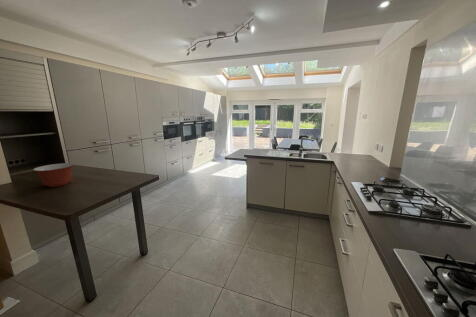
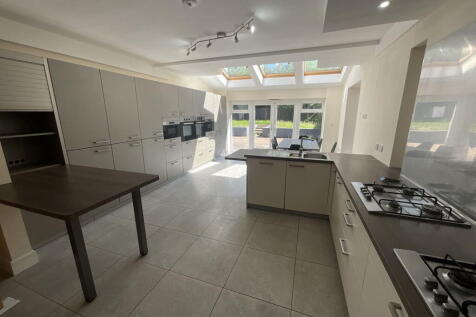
- mixing bowl (56, 175)
